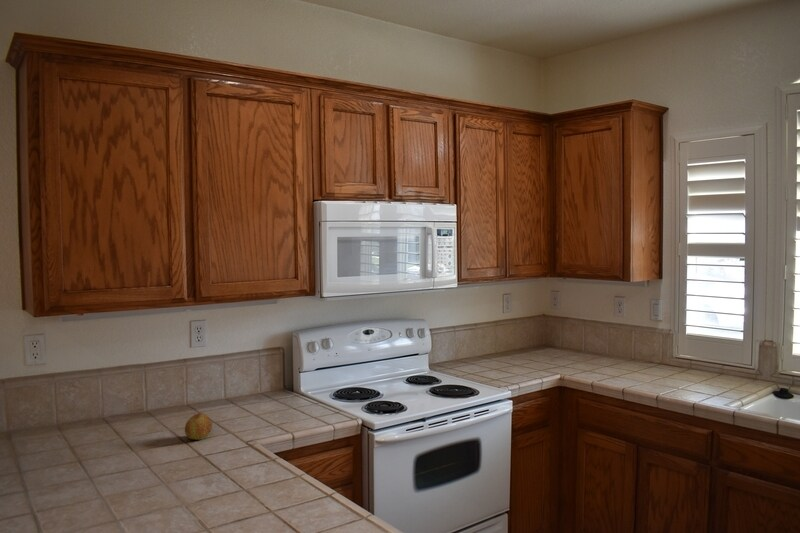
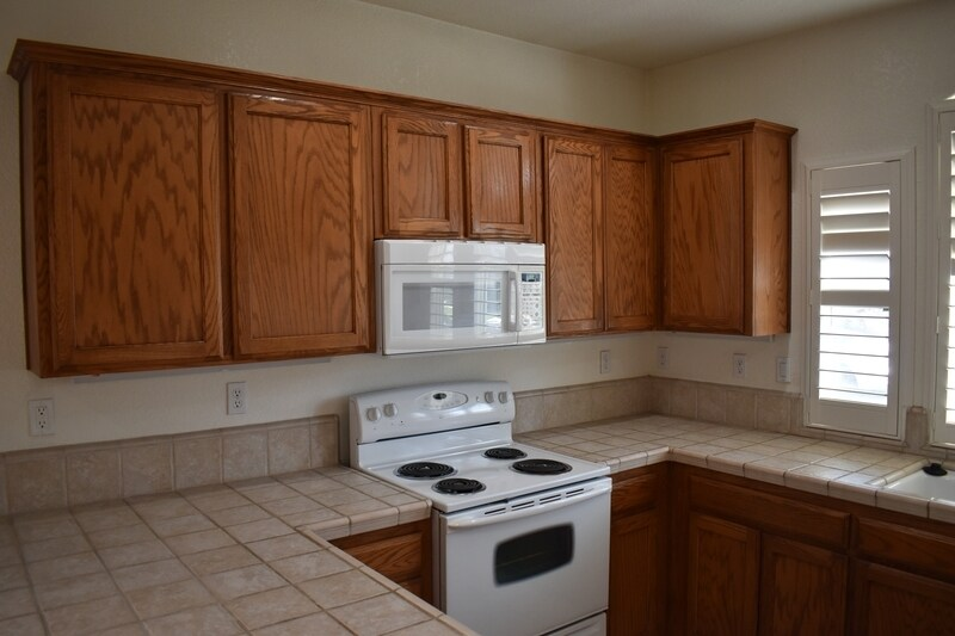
- apple (198, 426)
